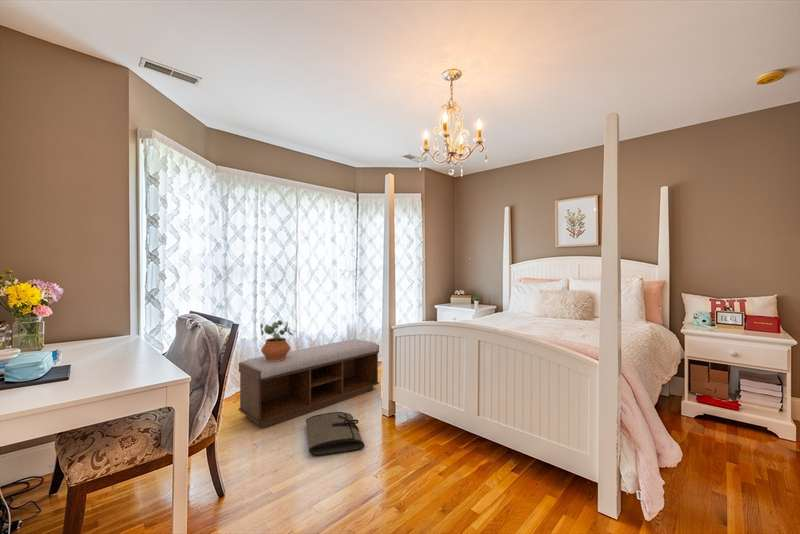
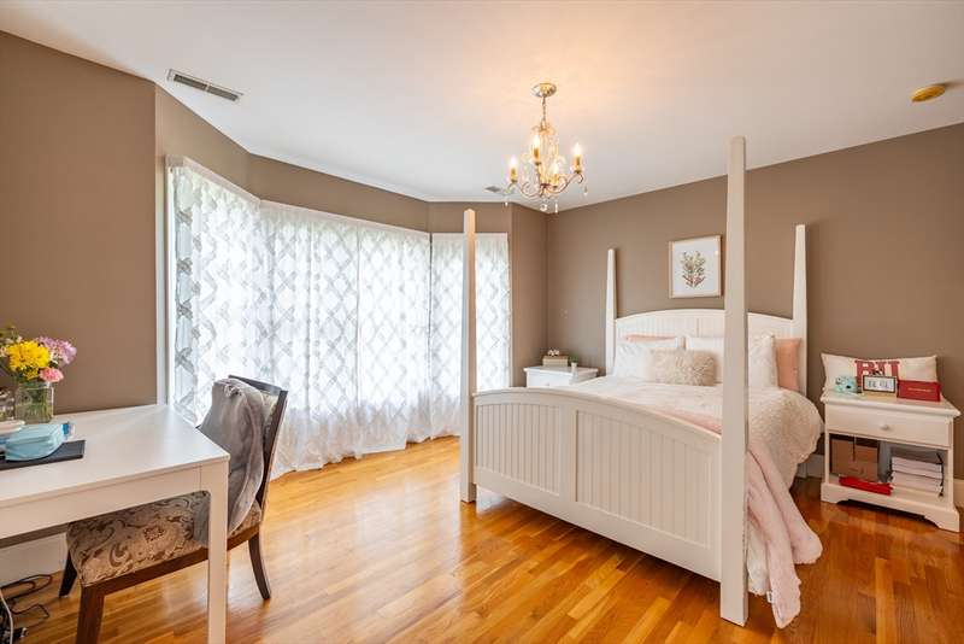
- bench (316, 375)
- tool roll (333, 427)
- potted plant (279, 339)
